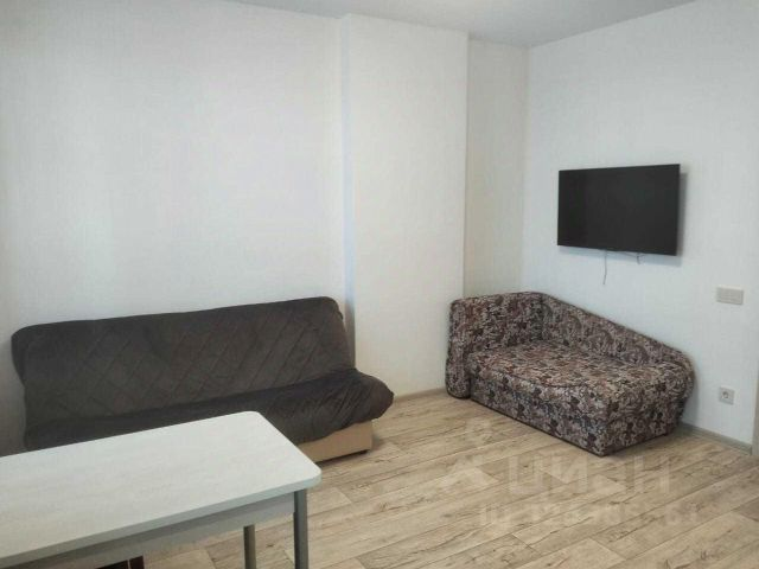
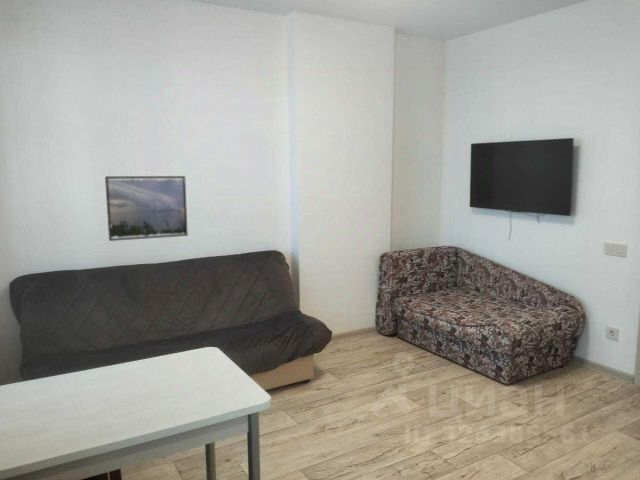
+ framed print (148, 207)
